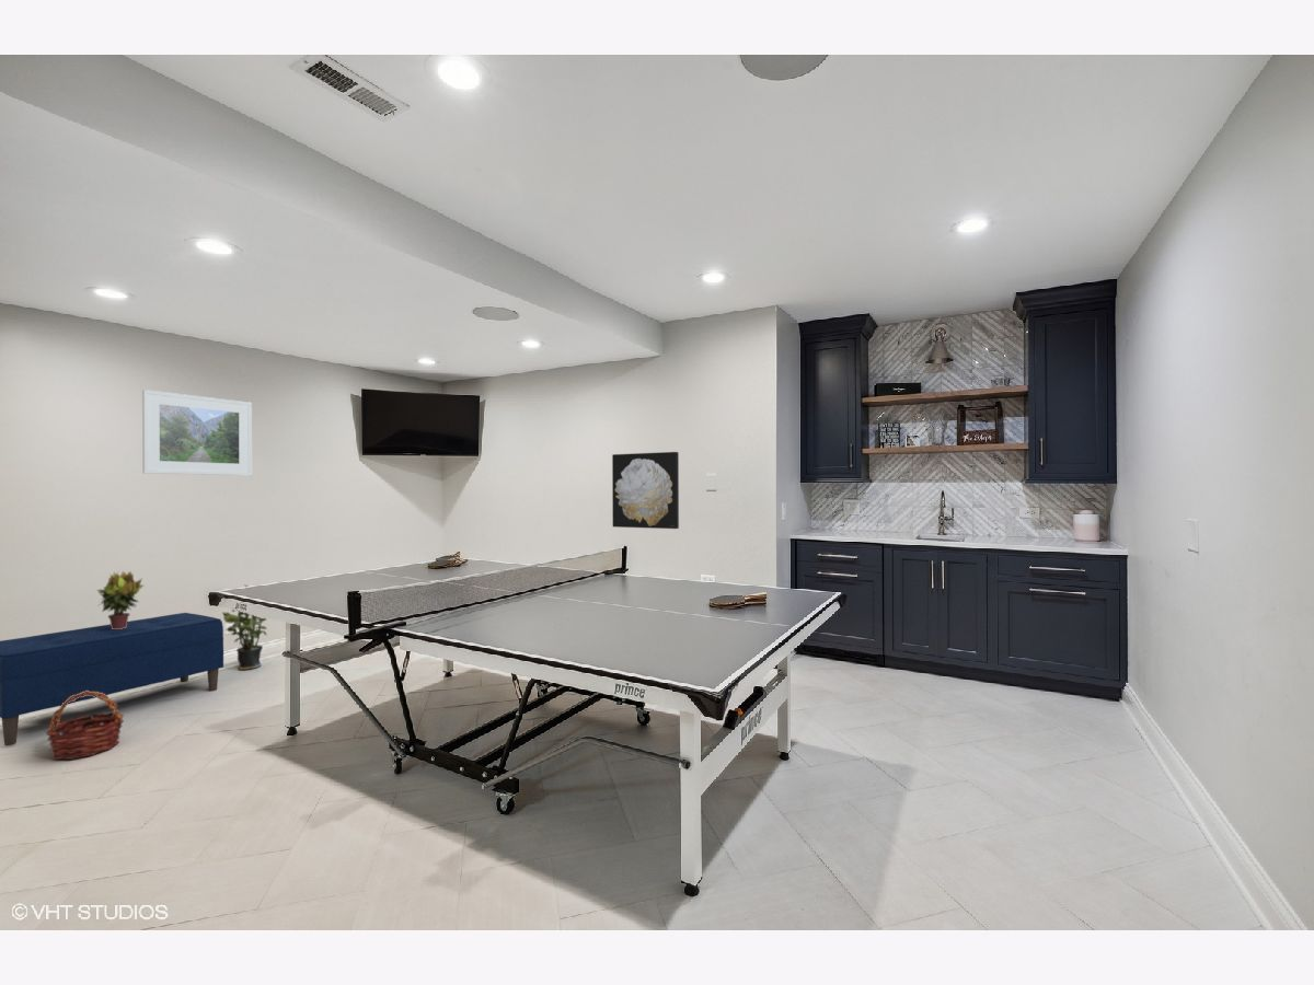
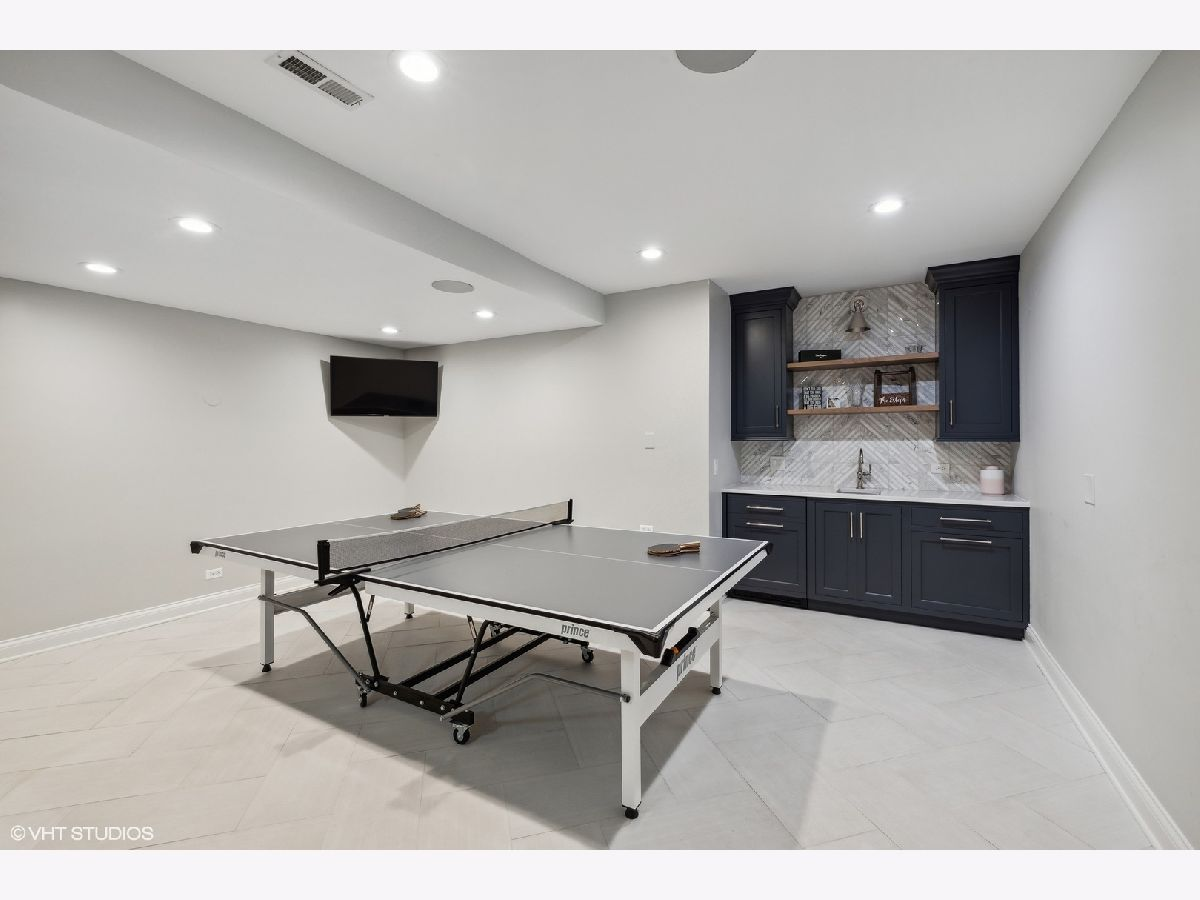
- bench (108, 670)
- wall art (644, 490)
- potted plant (245, 626)
- basket (87, 720)
- potted plant (118, 599)
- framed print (200, 436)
